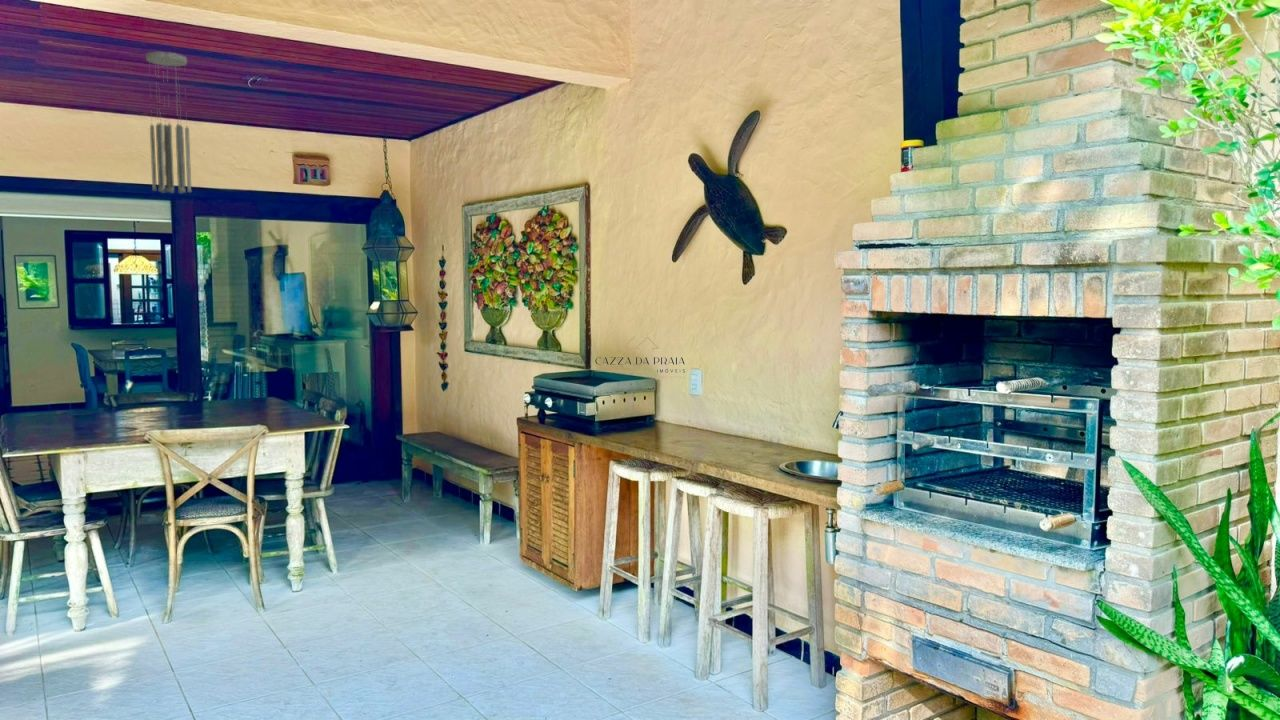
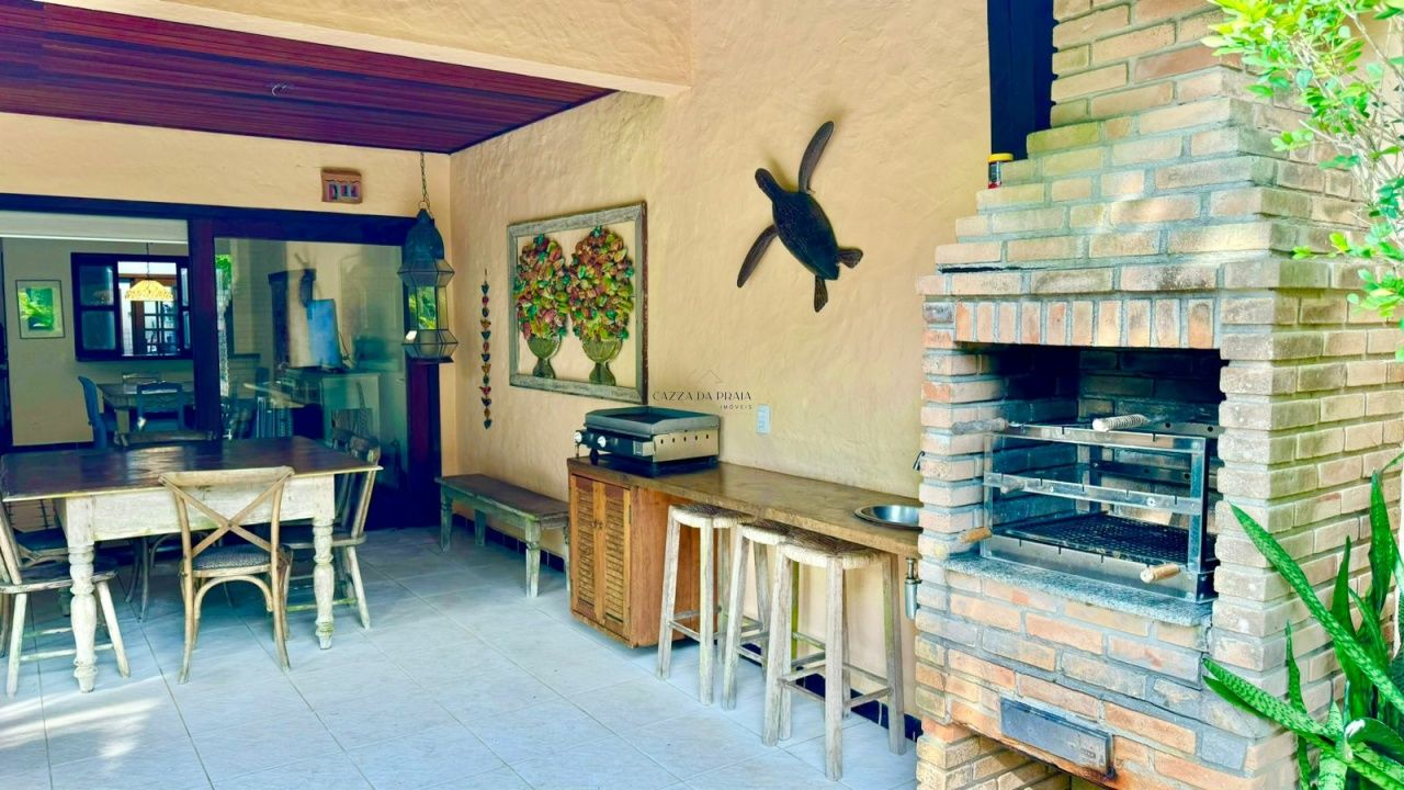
- wind chime (169, 124)
